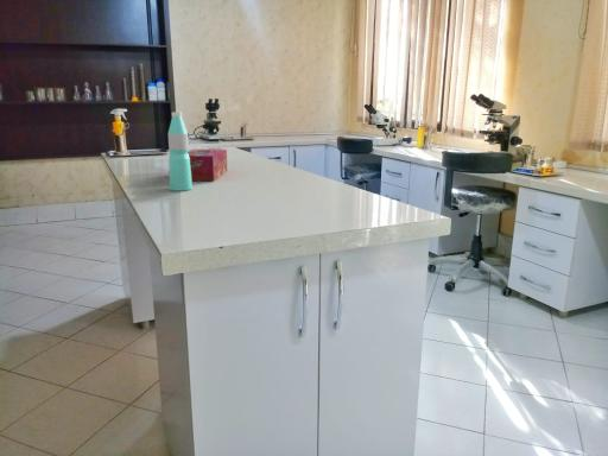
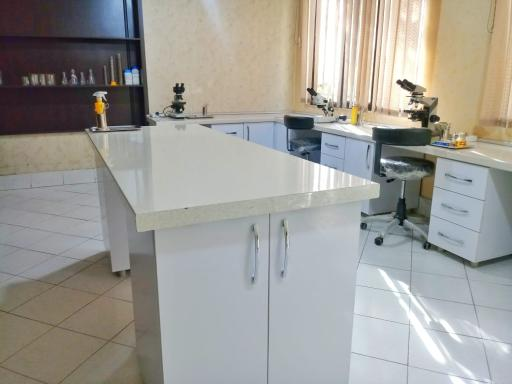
- water bottle (178, 151)
- tissue box (203, 164)
